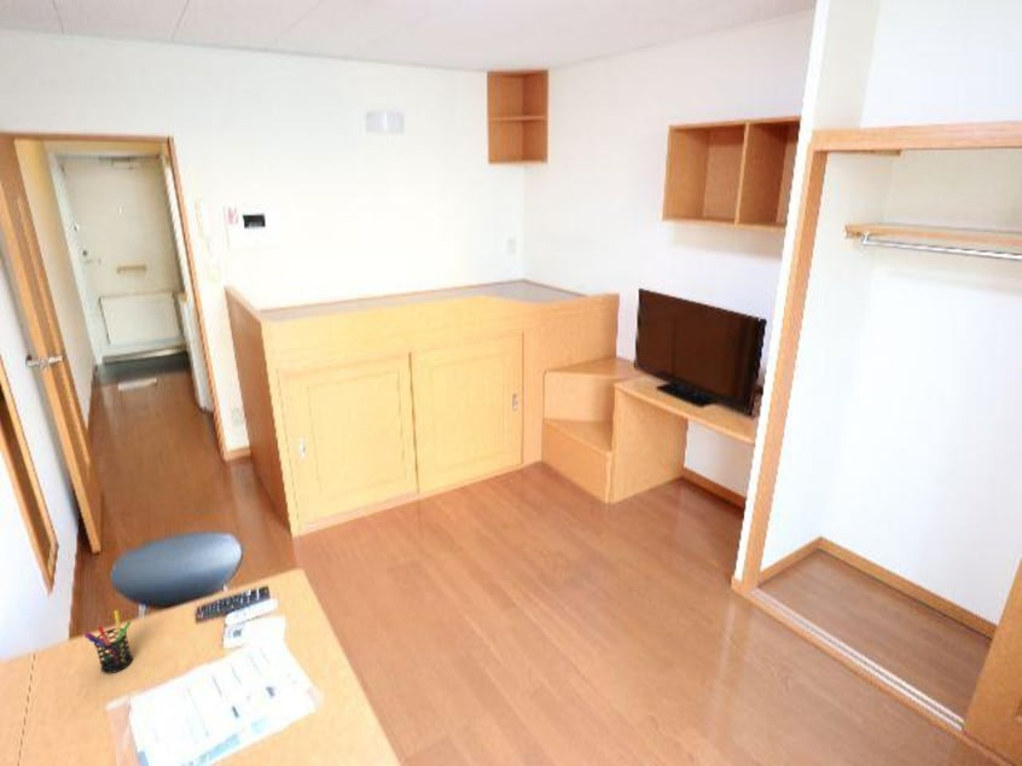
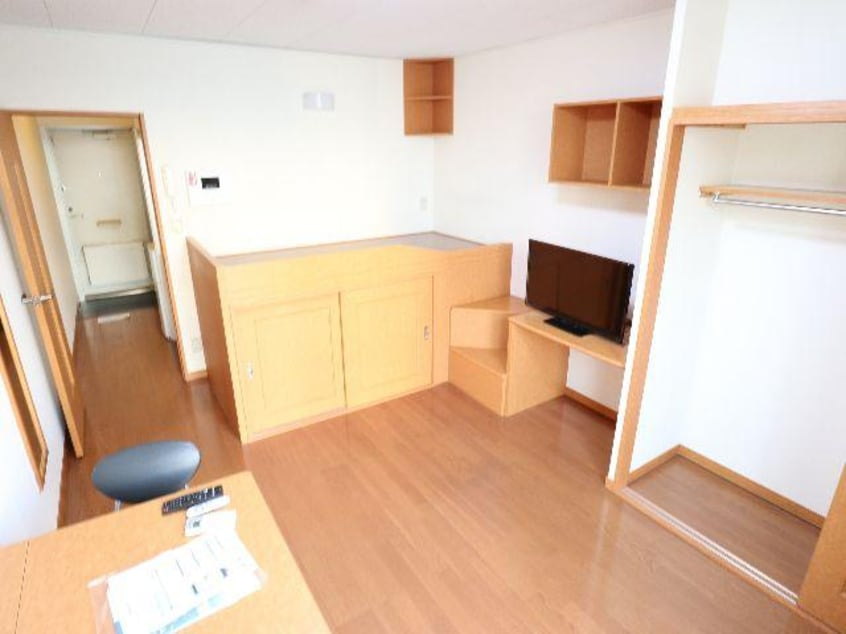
- pen holder (114, 642)
